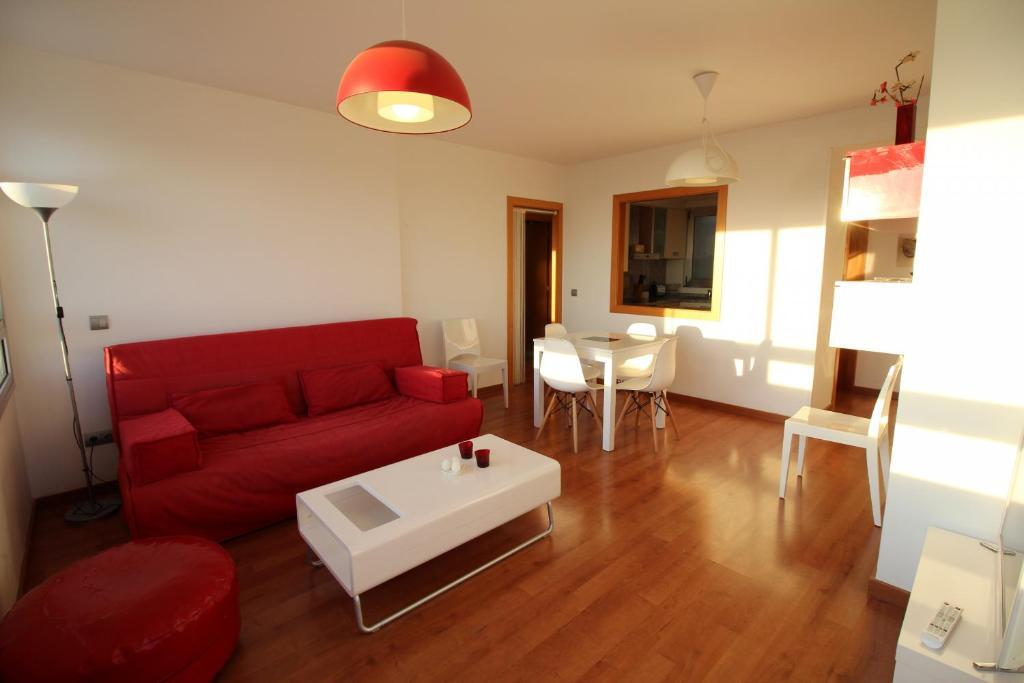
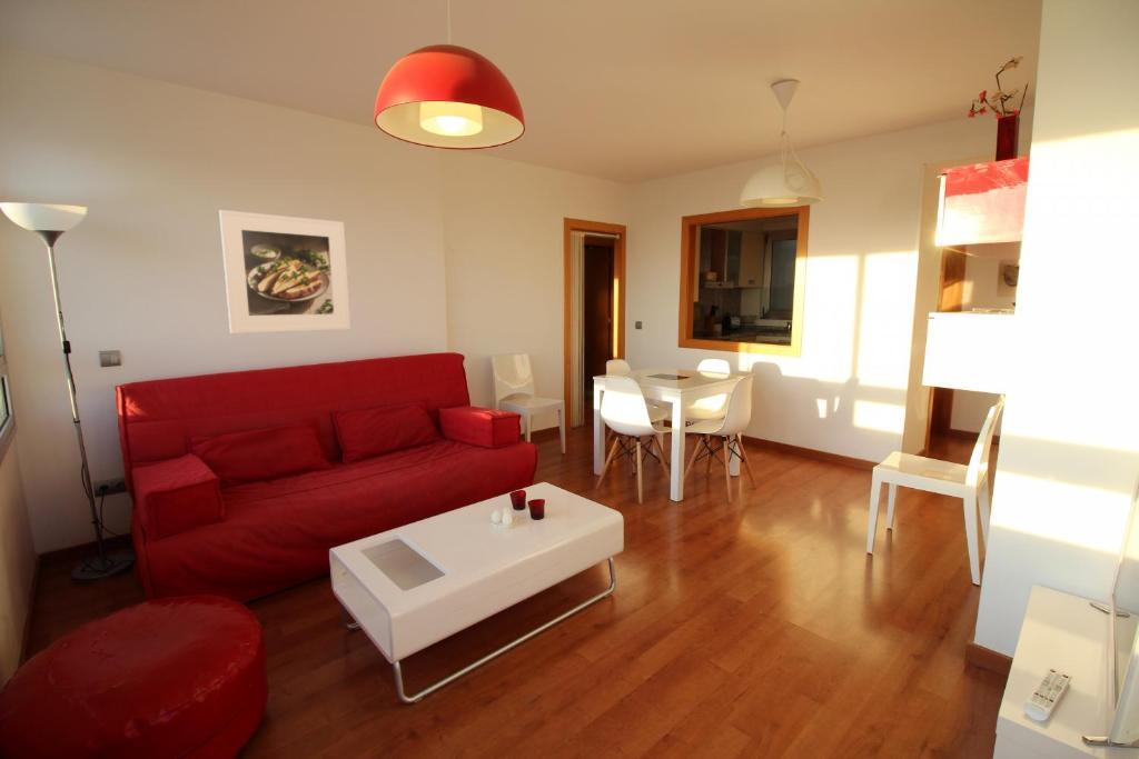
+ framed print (289, 274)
